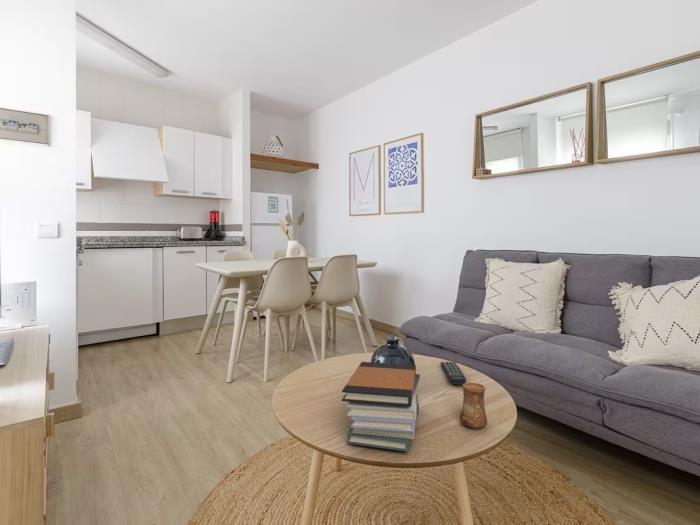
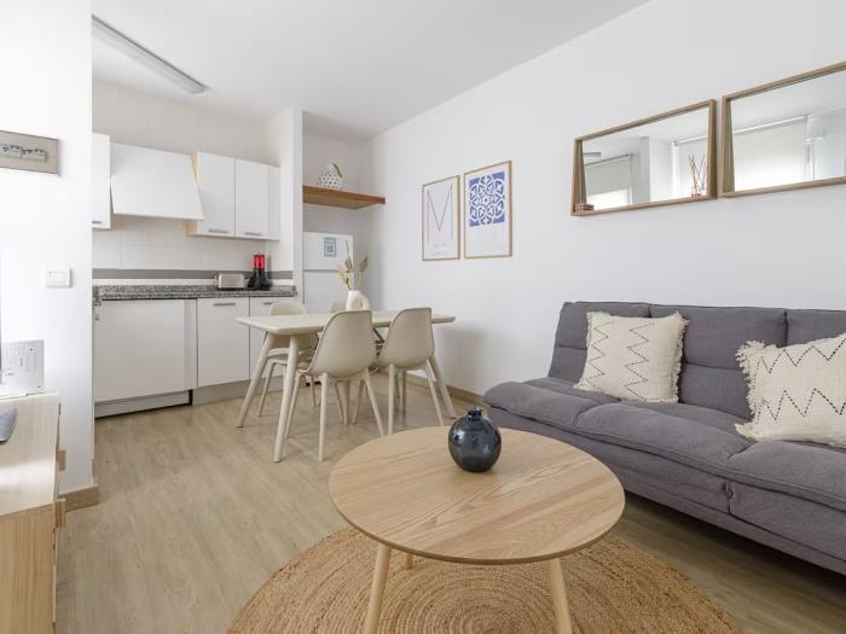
- remote control (452, 371)
- book stack (384, 401)
- cup (473, 405)
